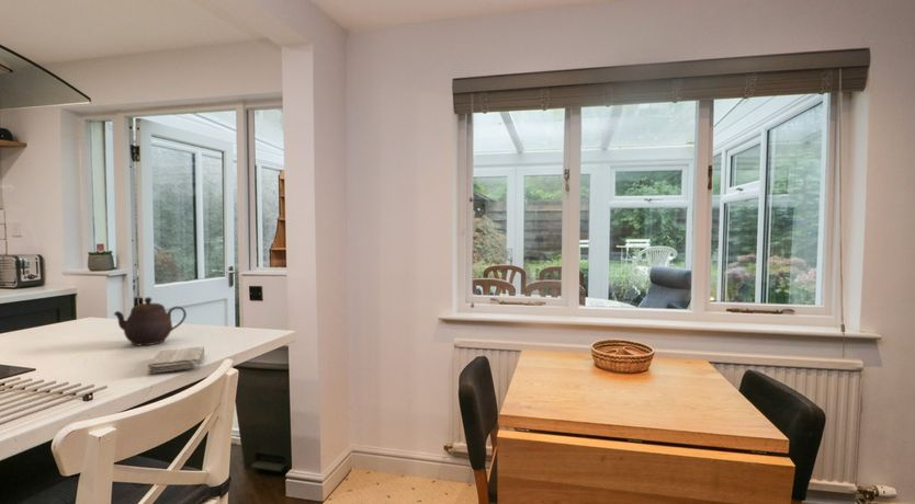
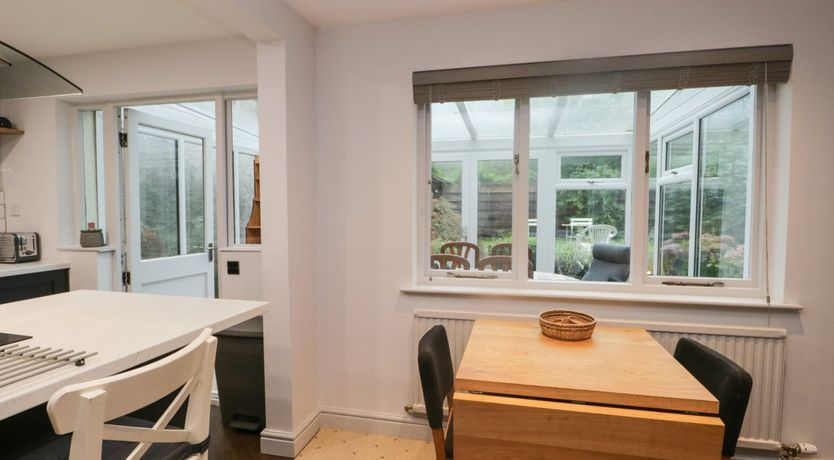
- washcloth (178, 357)
- teapot (151, 319)
